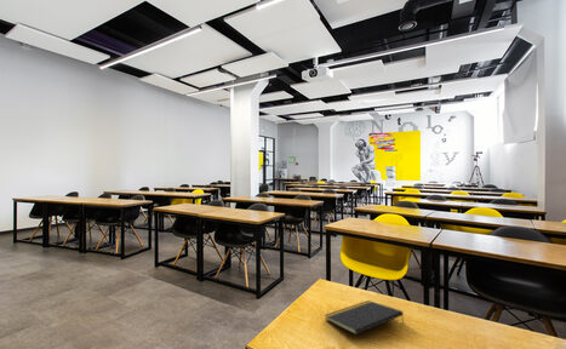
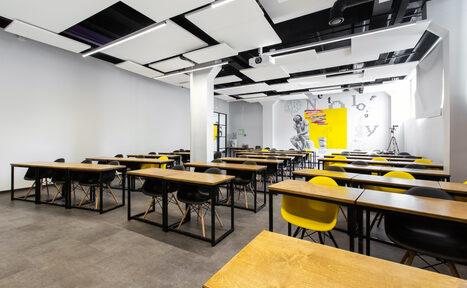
- notepad (362, 315)
